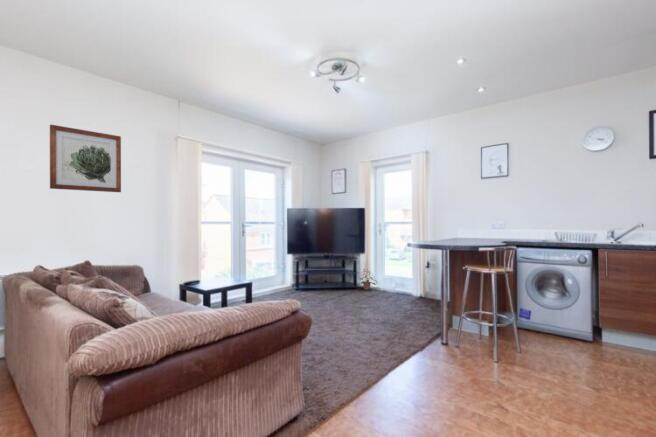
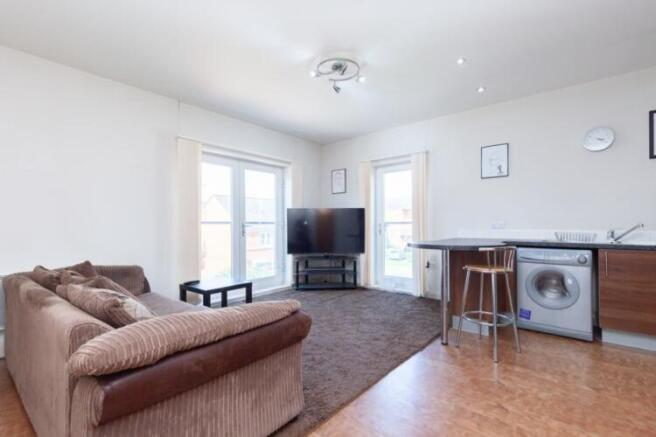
- potted plant (367, 278)
- wall art (87, 160)
